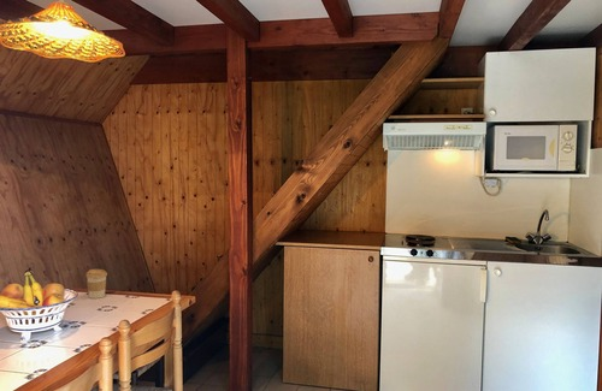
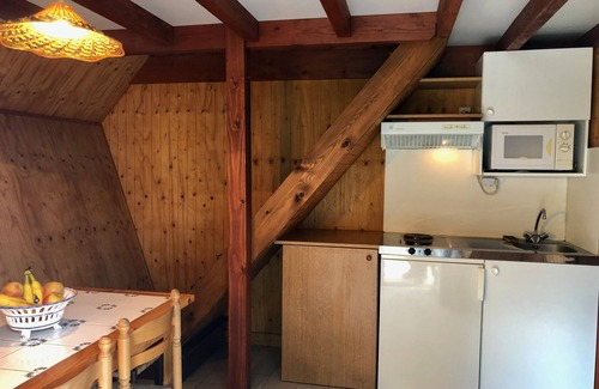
- coffee cup (96, 283)
